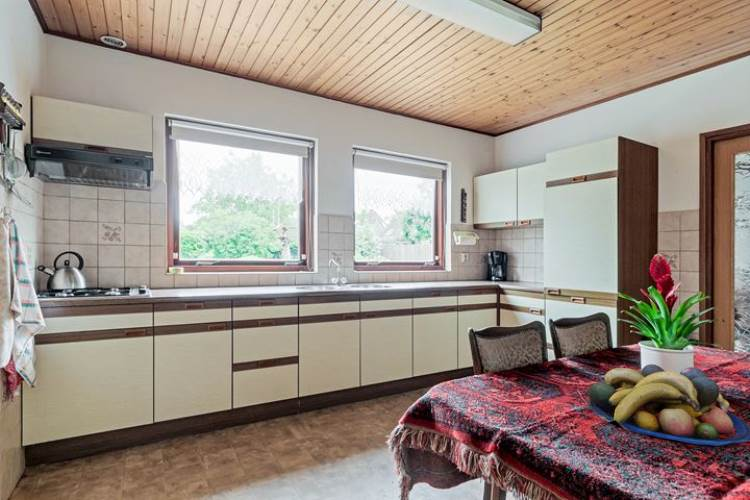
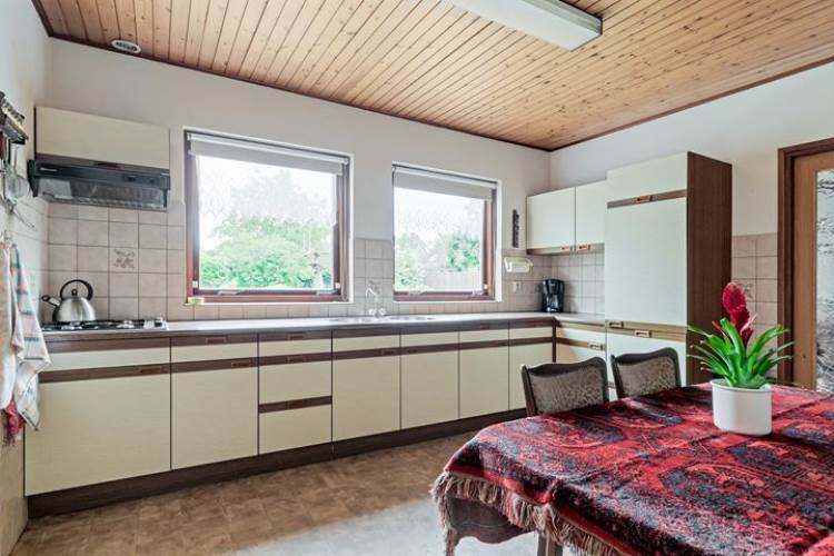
- fruit bowl (664, 392)
